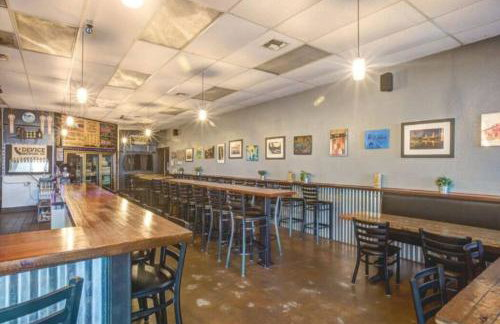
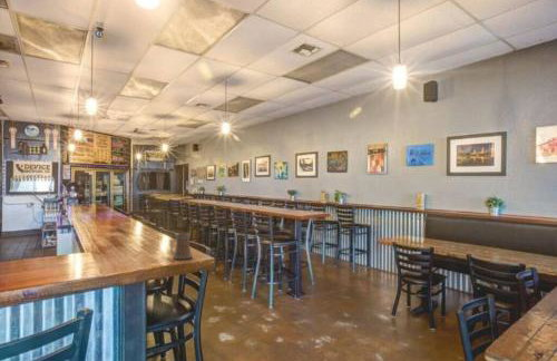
+ beer mug (180, 245)
